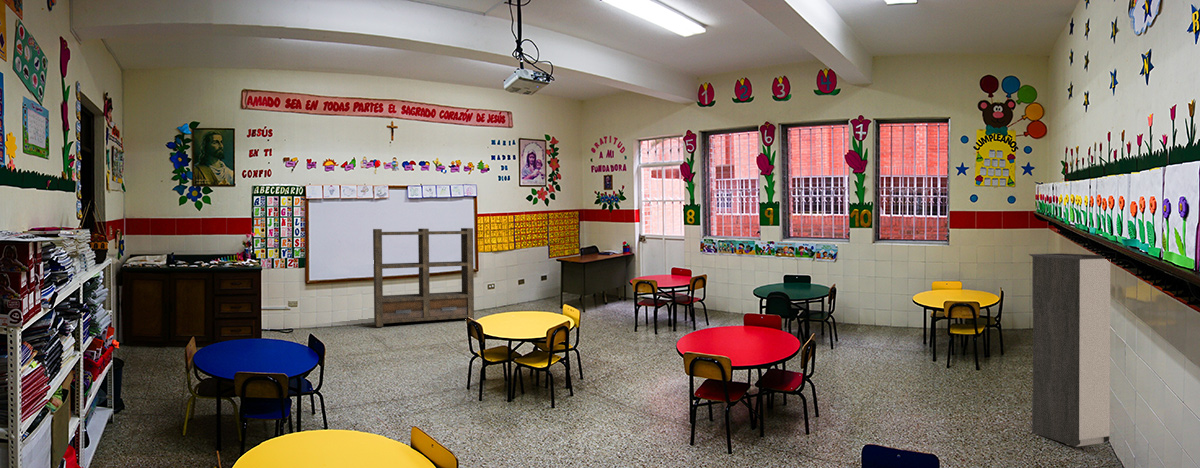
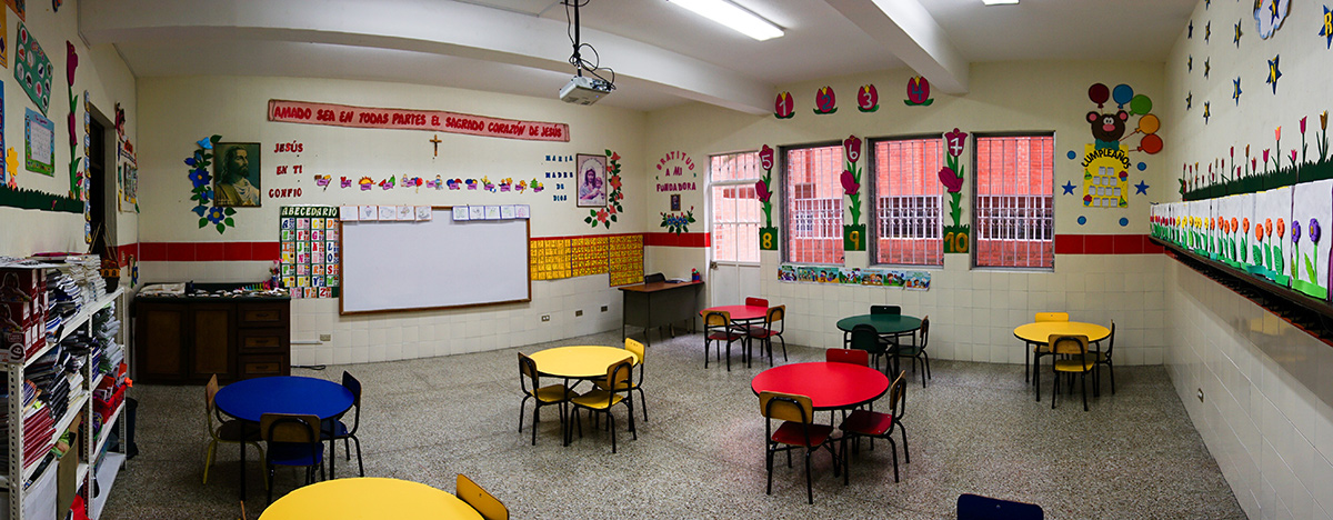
- storage cabinet (1069, 346)
- shelving unit (423, 274)
